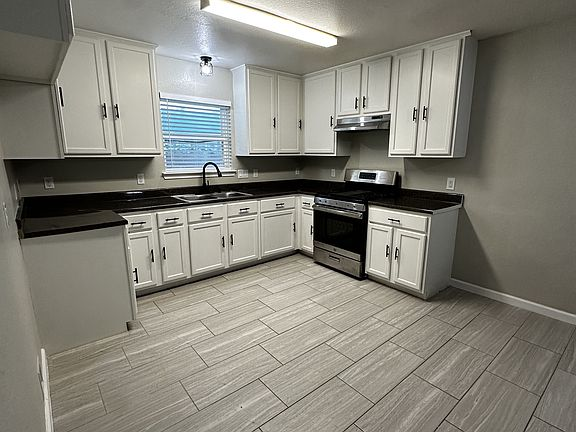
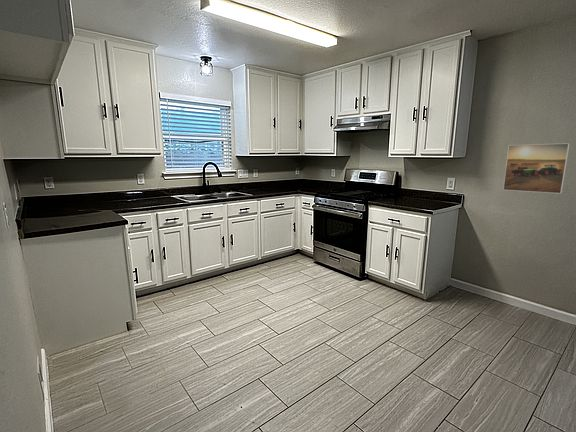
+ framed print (534, 168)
